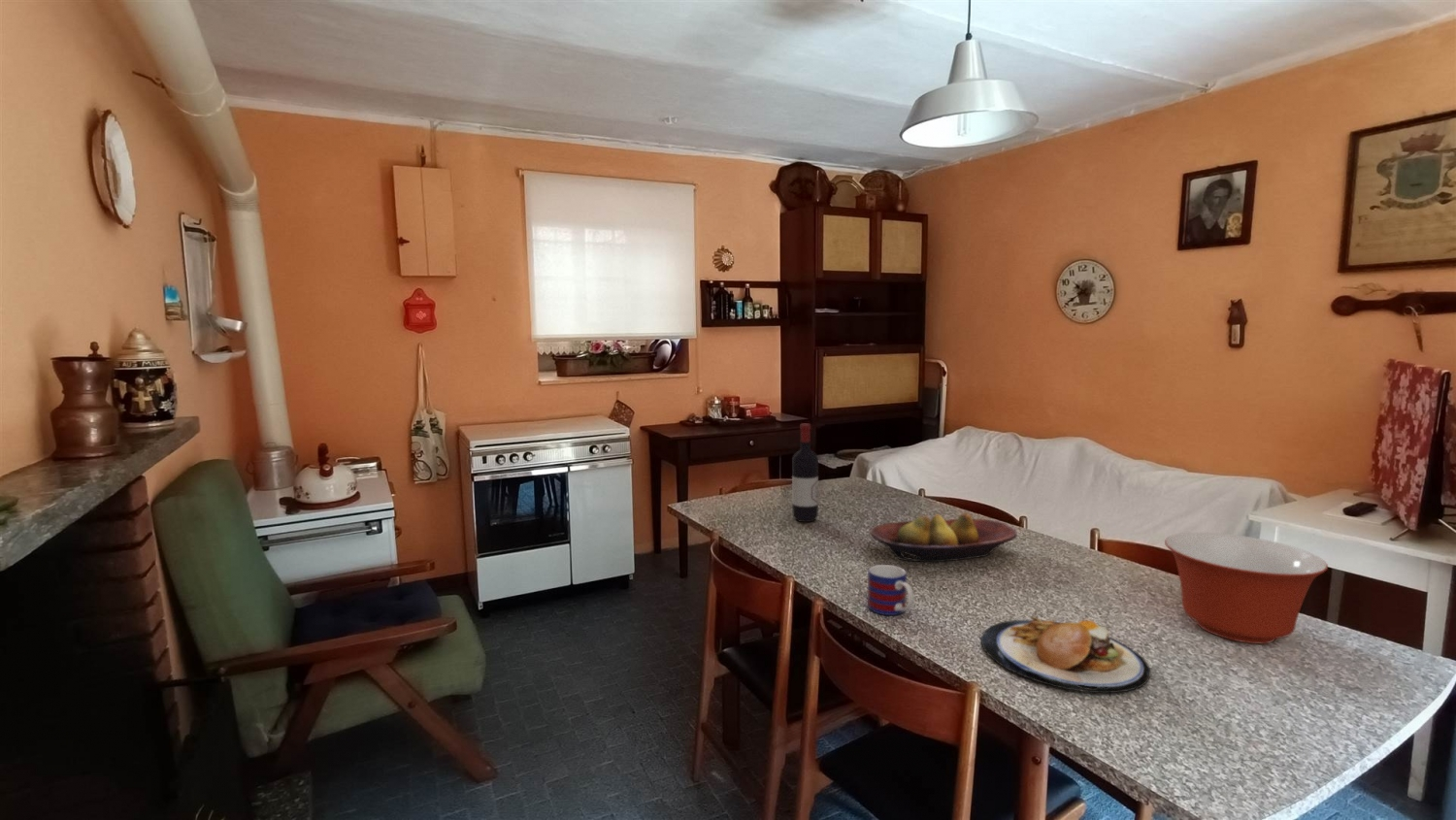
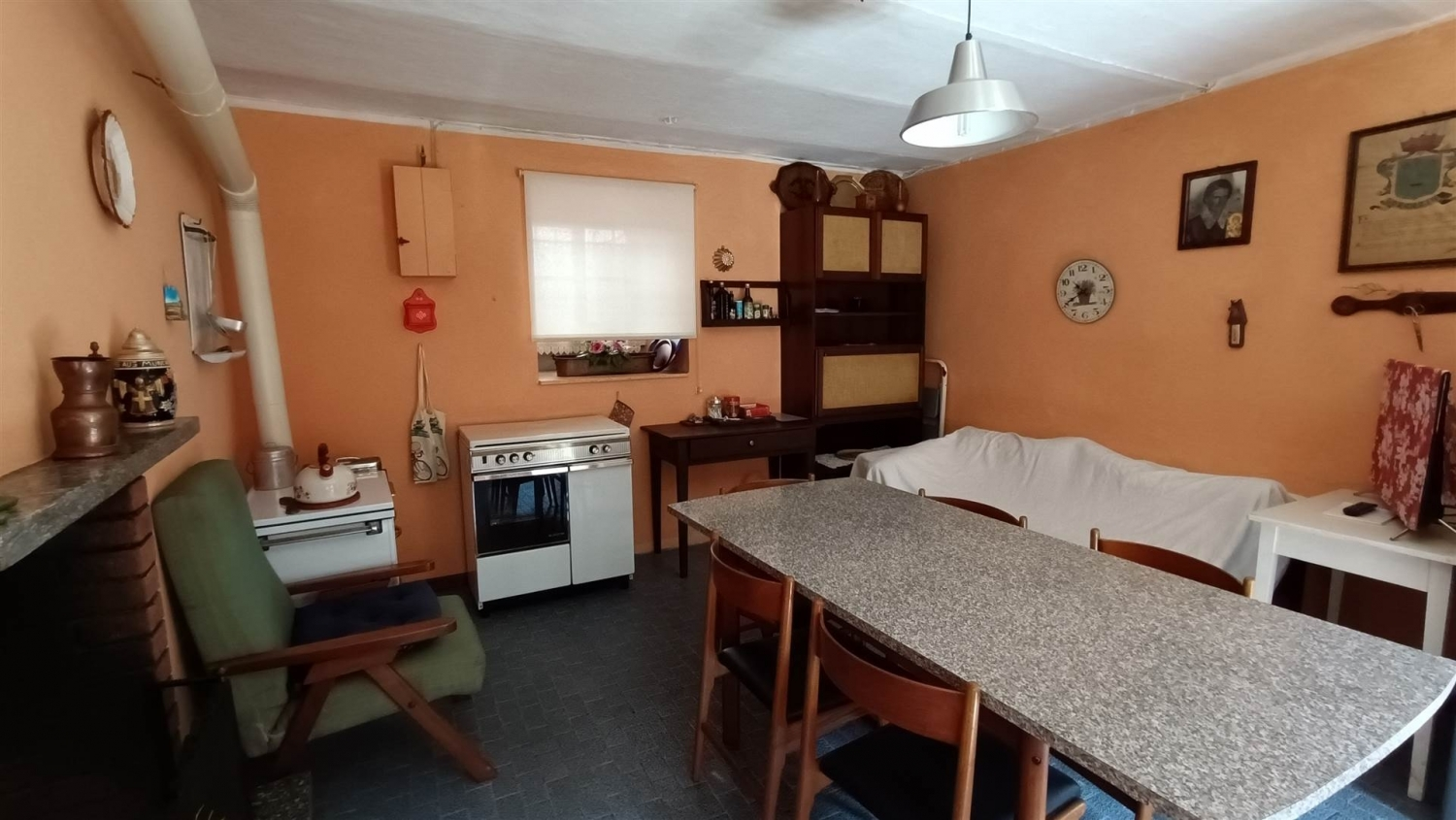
- fruit bowl (943, 533)
- wine bottle (805, 472)
- mug (892, 592)
- plate (1062, 633)
- mixing bowl (1238, 590)
